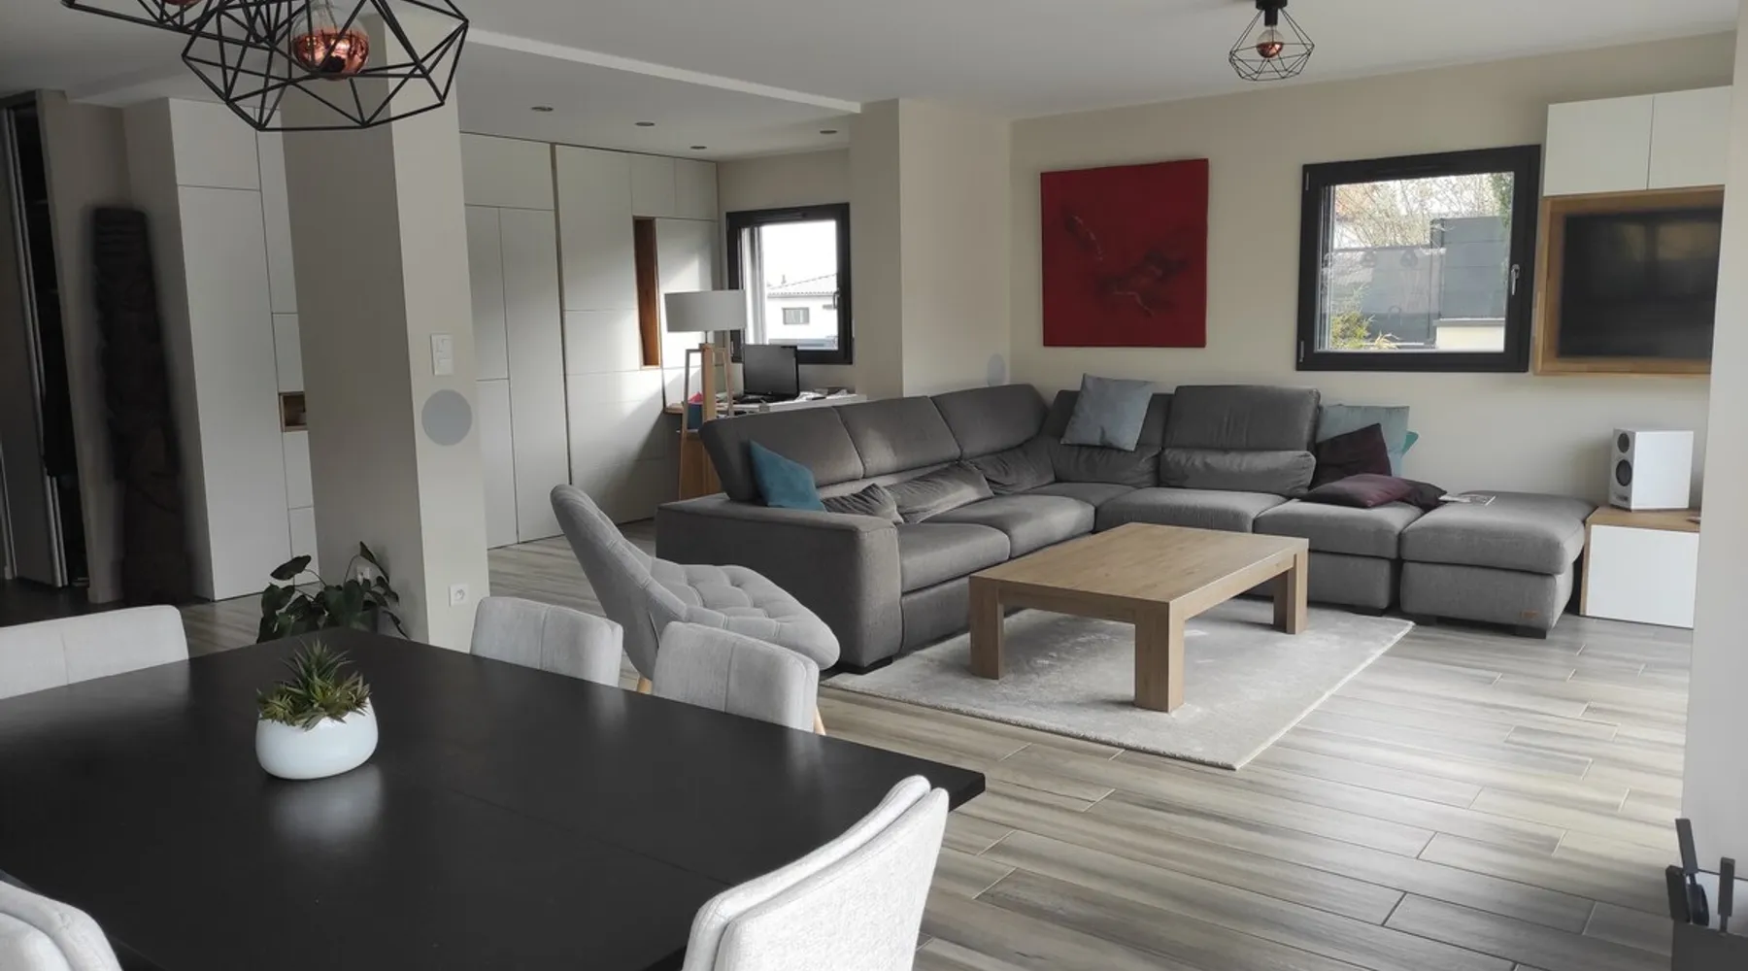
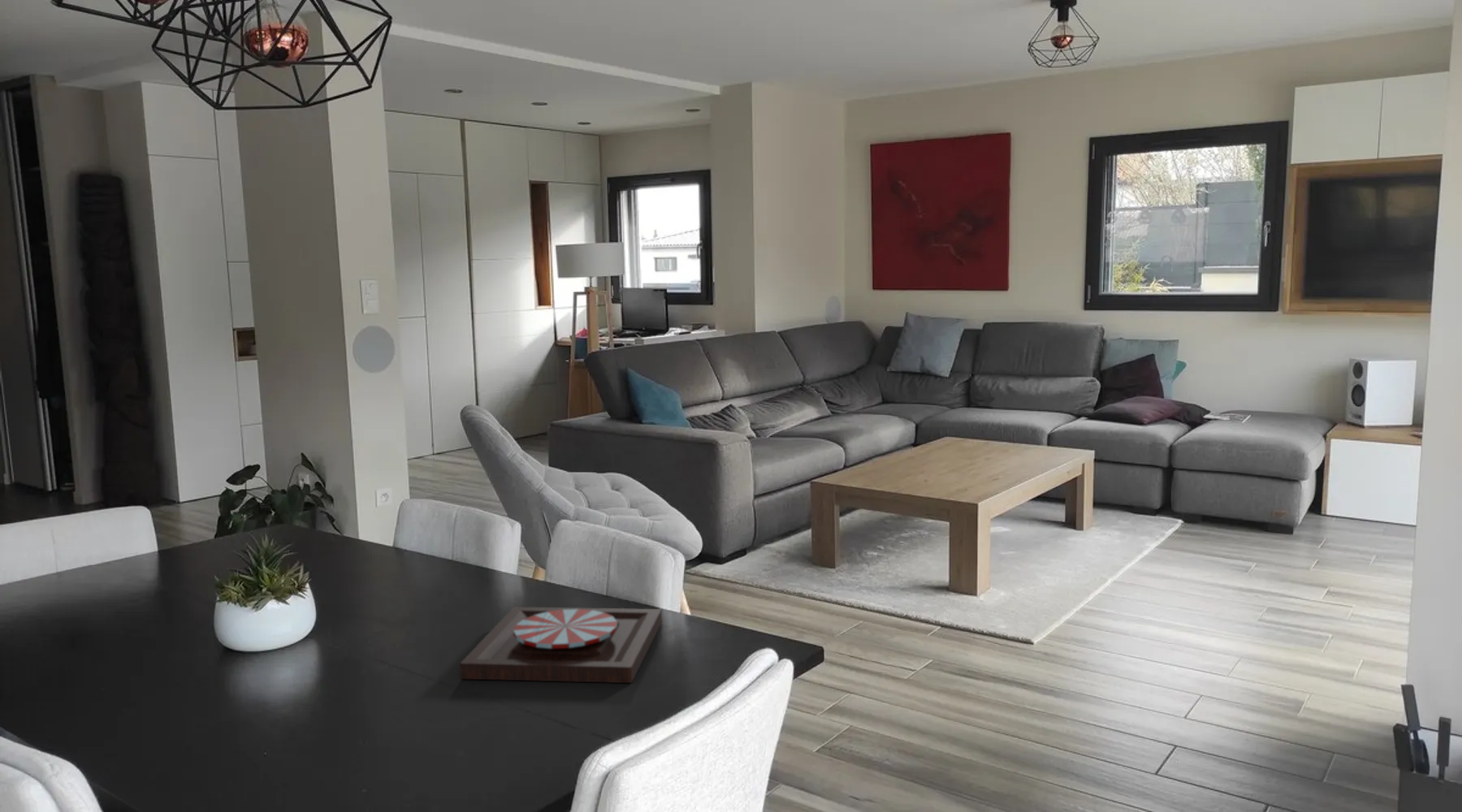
+ plate (567, 637)
